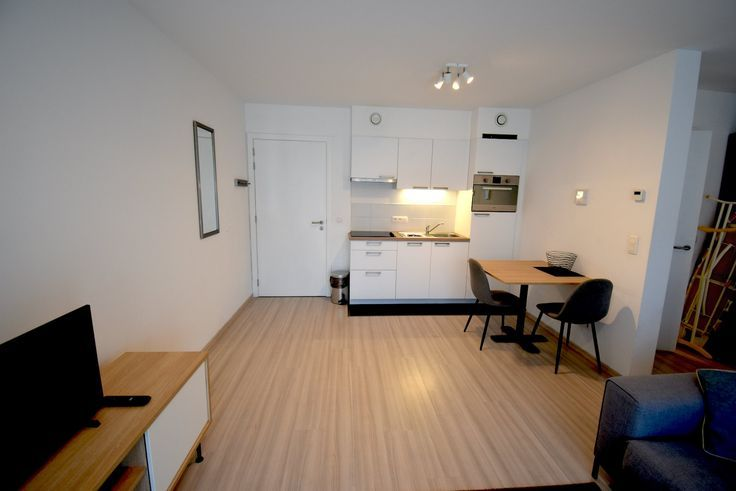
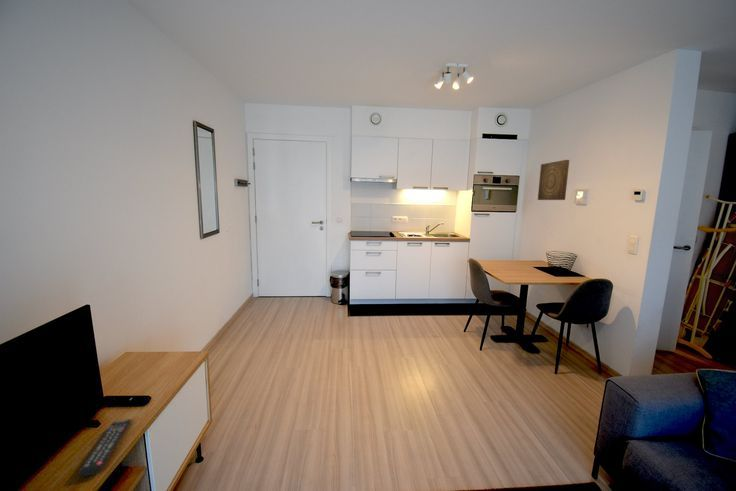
+ remote control (108, 444)
+ wall art (552, 181)
